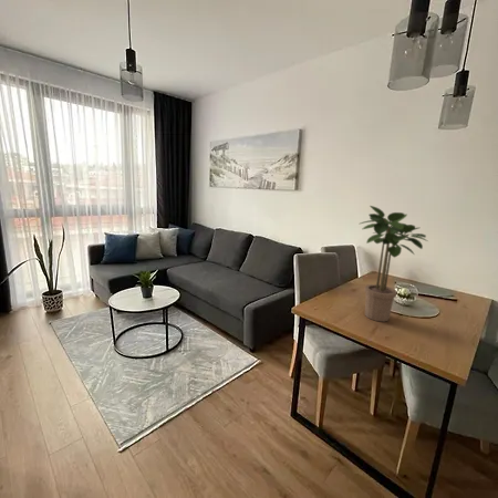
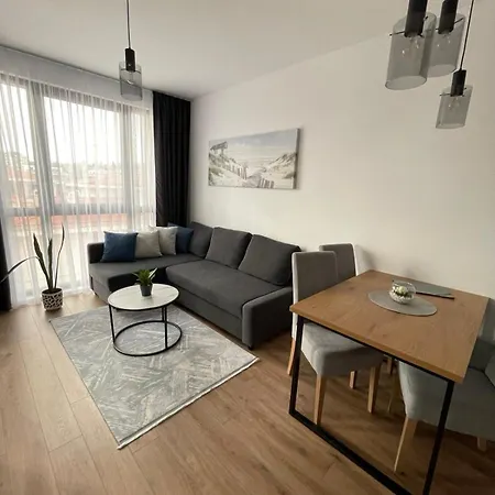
- potted plant (388, 264)
